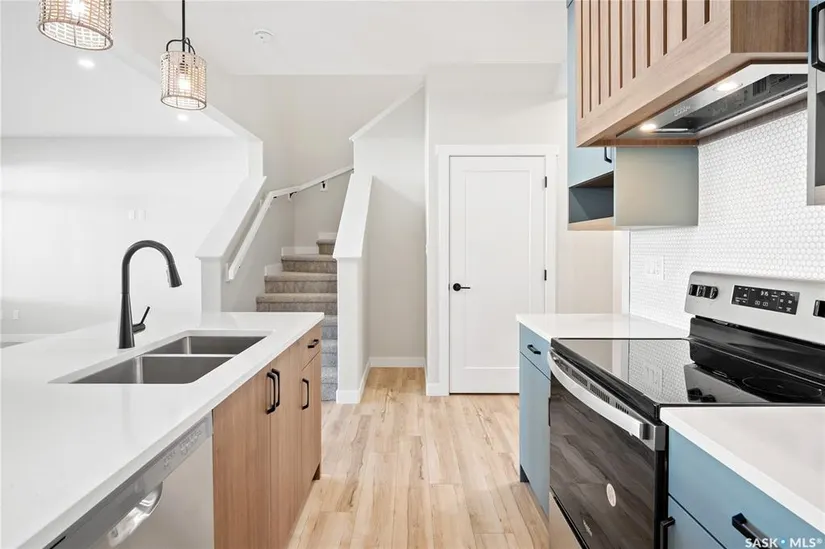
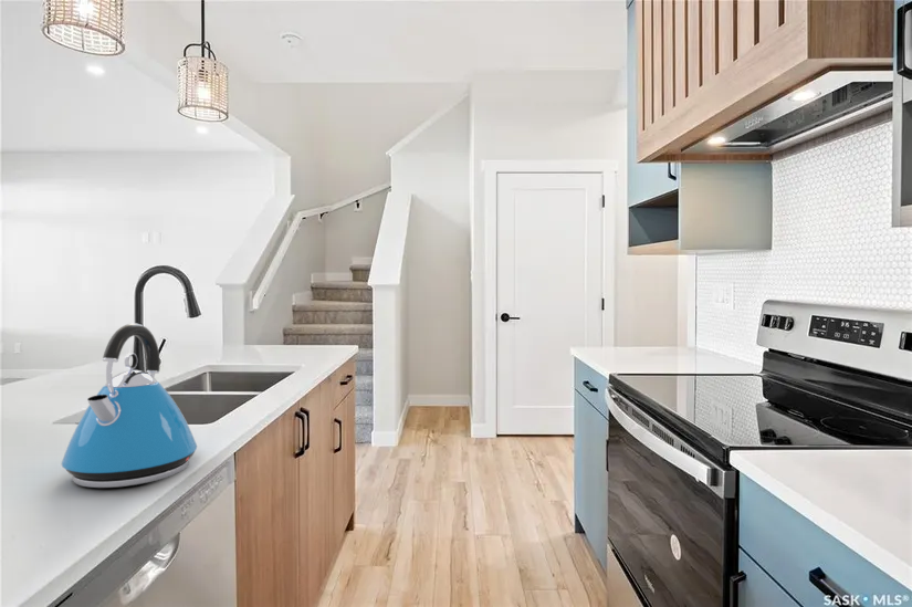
+ kettle (134, 396)
